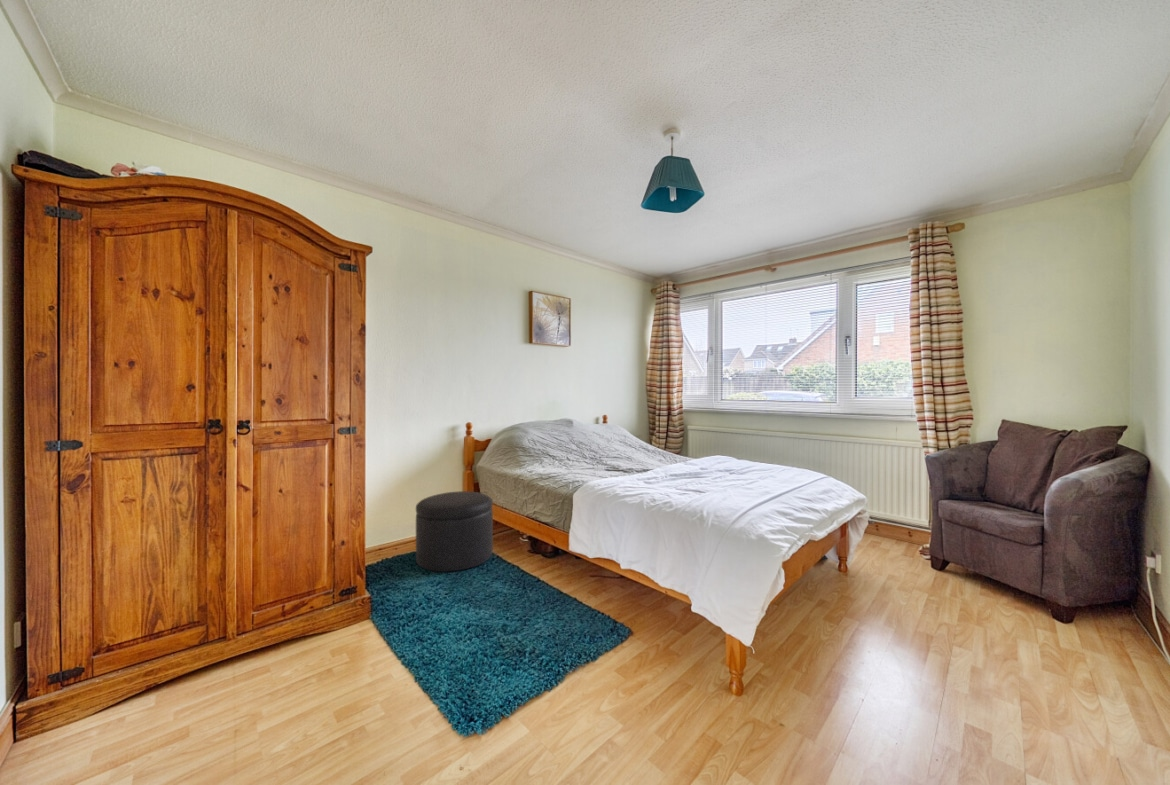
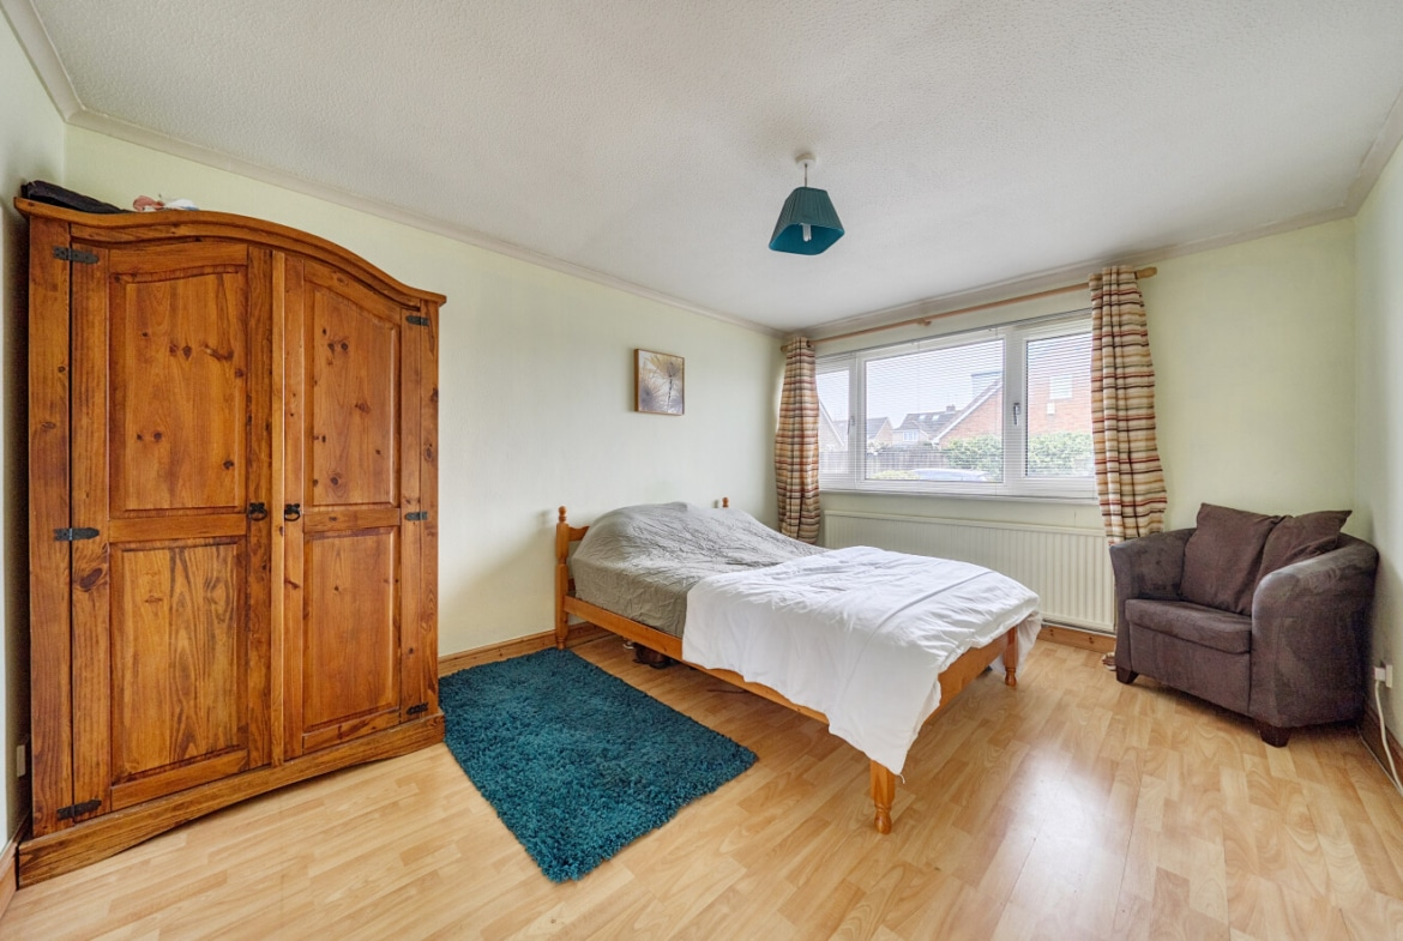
- ottoman (455, 527)
